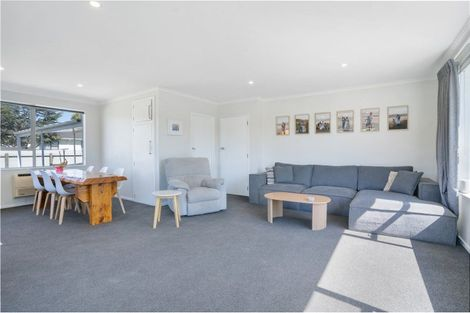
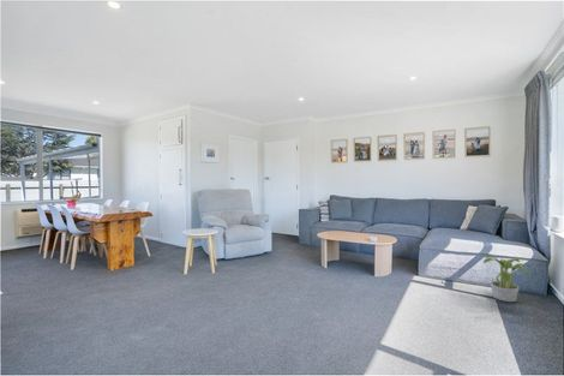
+ potted plant (504, 276)
